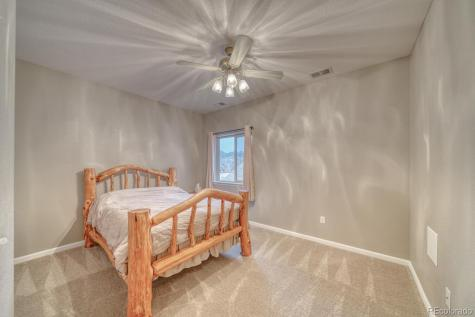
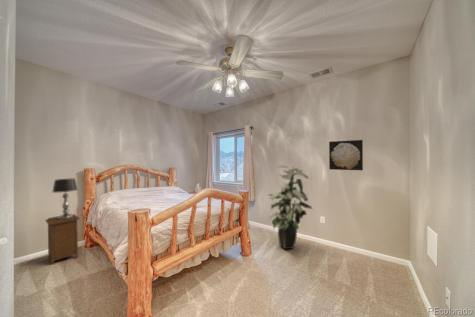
+ wall art (345, 155)
+ table lamp (65, 198)
+ nightstand (62, 237)
+ indoor plant (287, 205)
